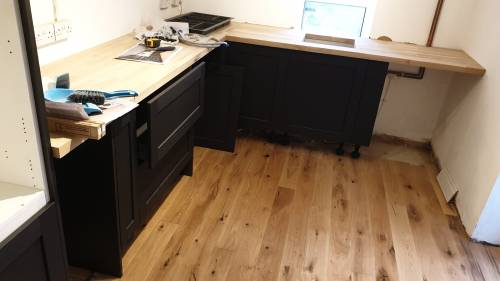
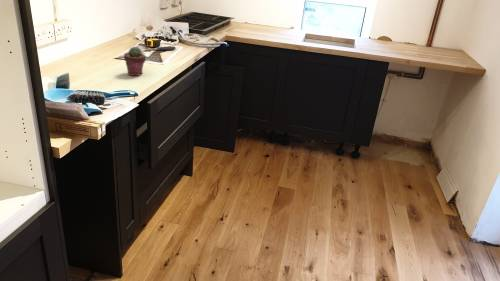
+ potted succulent (134, 60)
